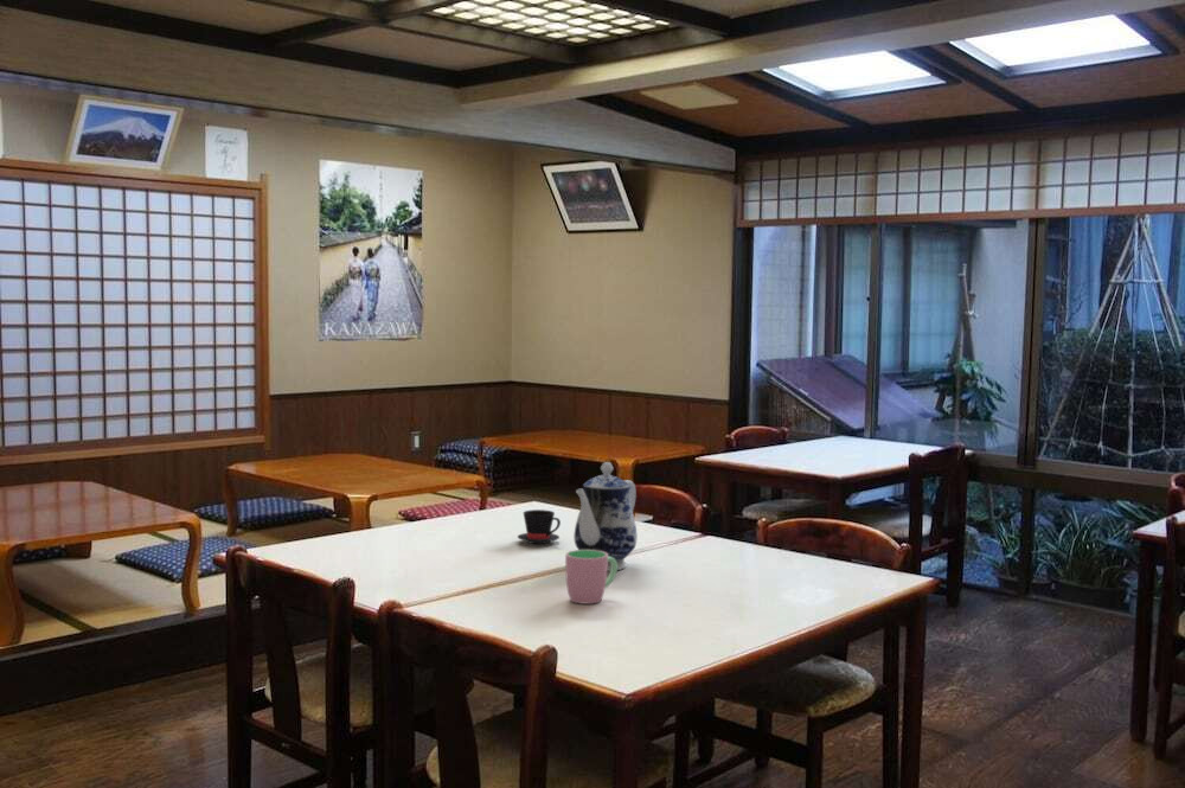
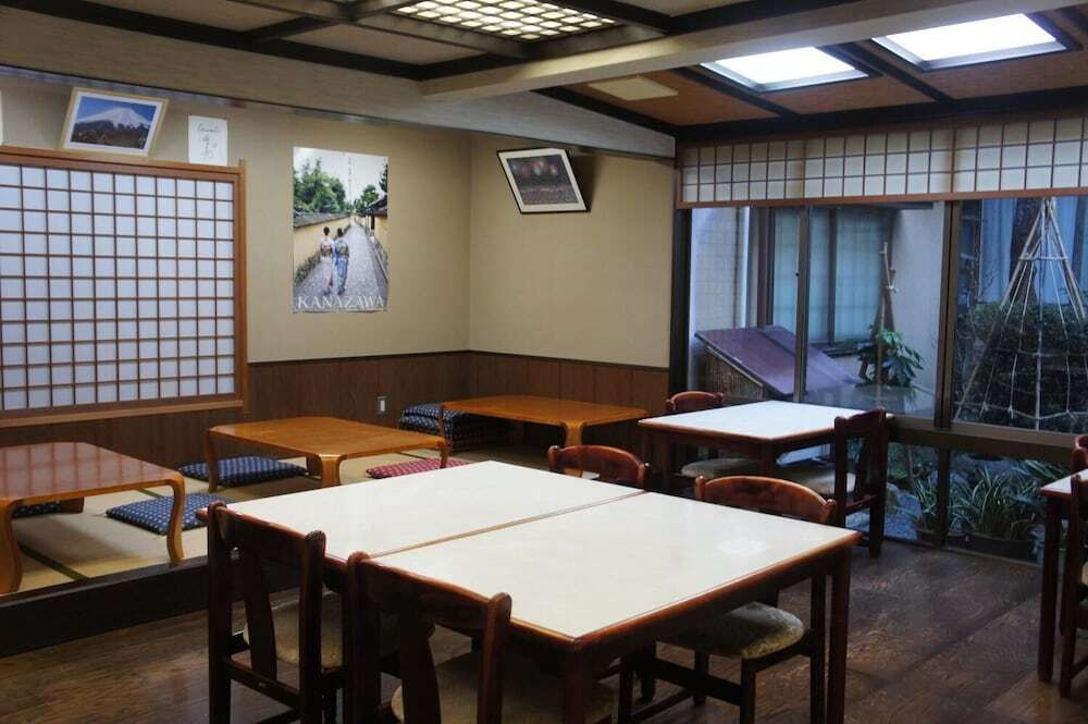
- cup (591, 576)
- teacup (539, 527)
- teapot (606, 514)
